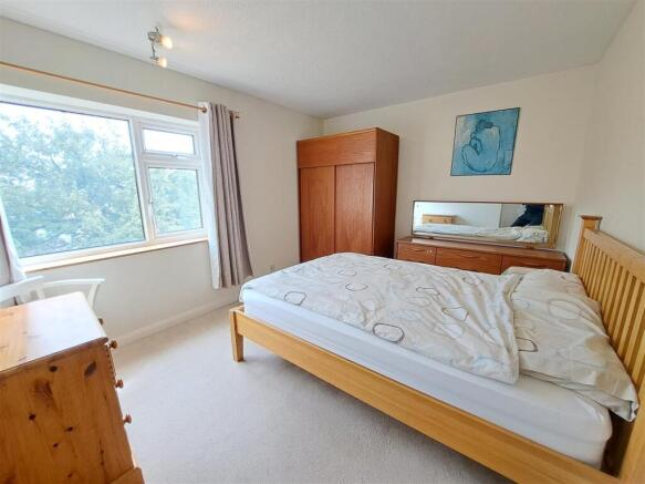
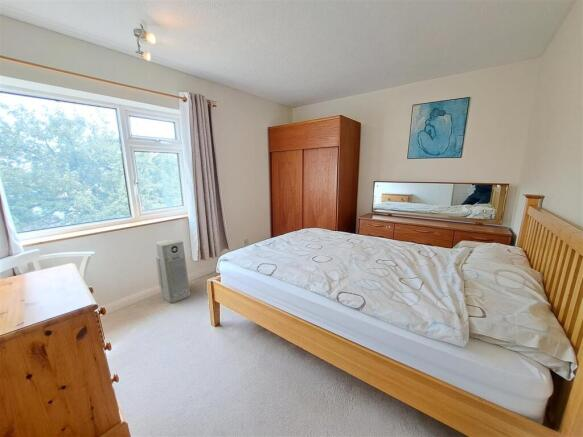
+ air purifier (171, 268)
